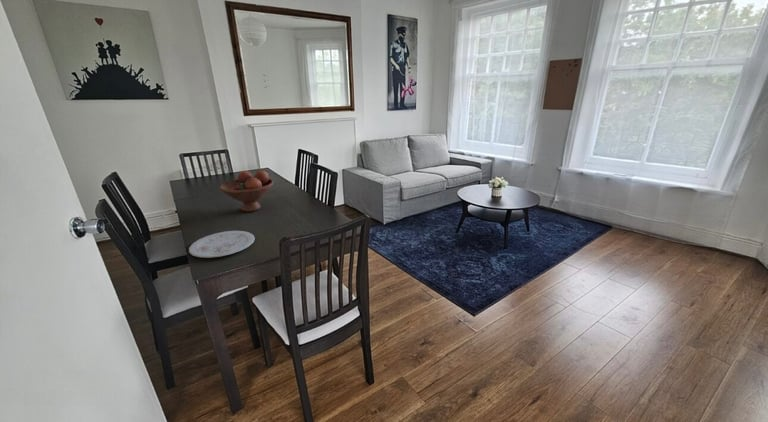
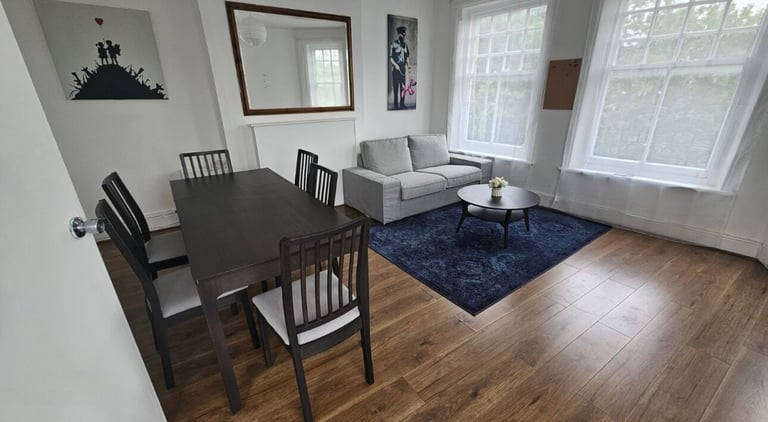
- plate (223, 243)
- fruit bowl (248, 191)
